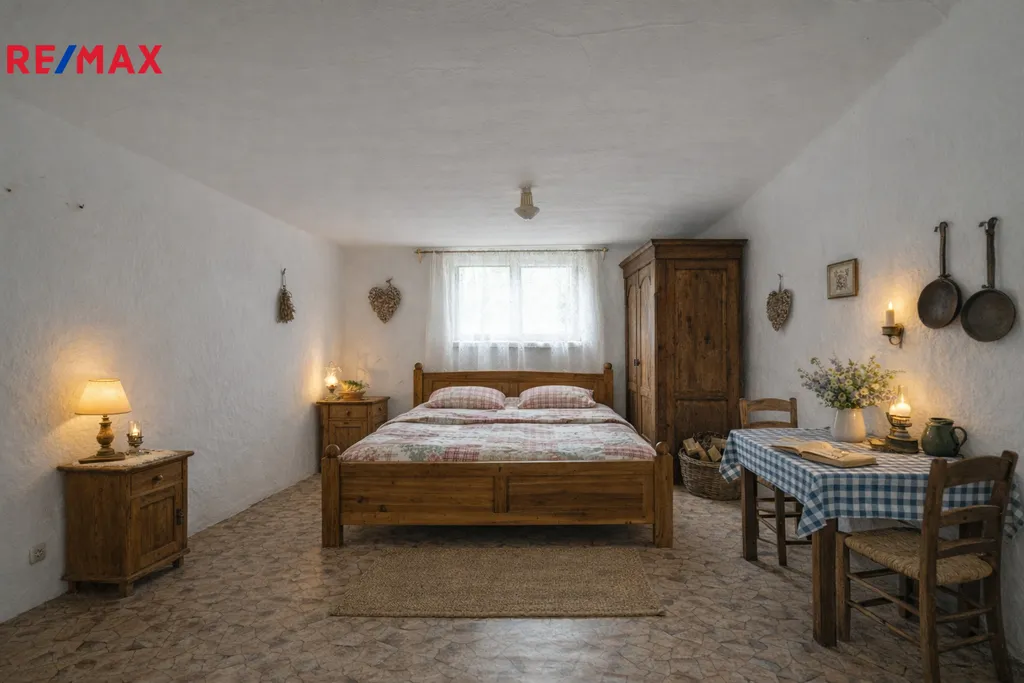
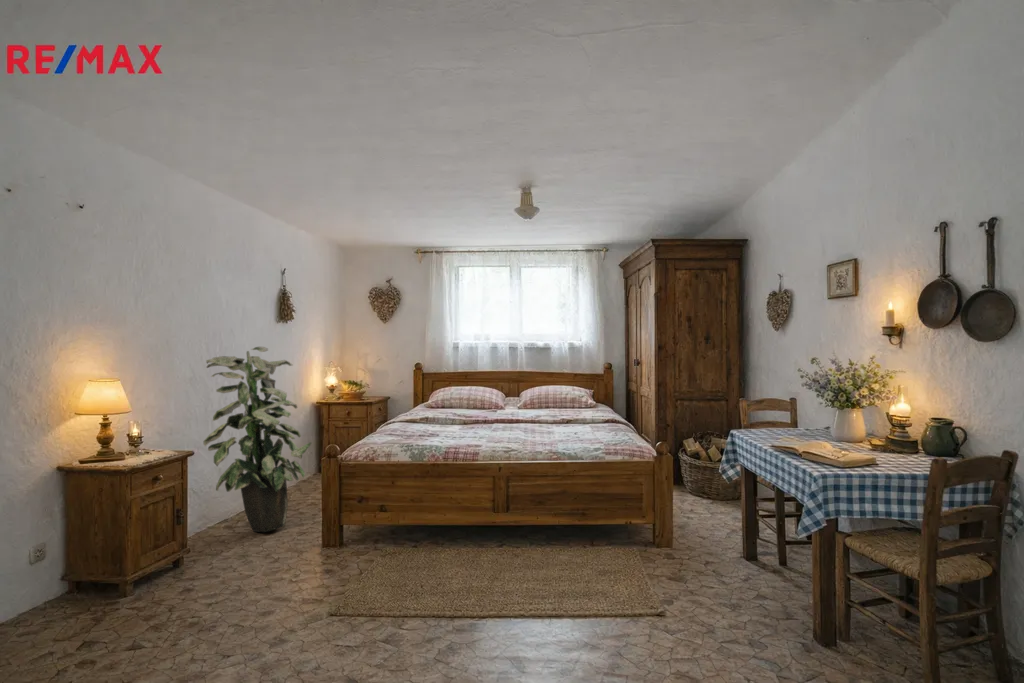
+ indoor plant (256, 438)
